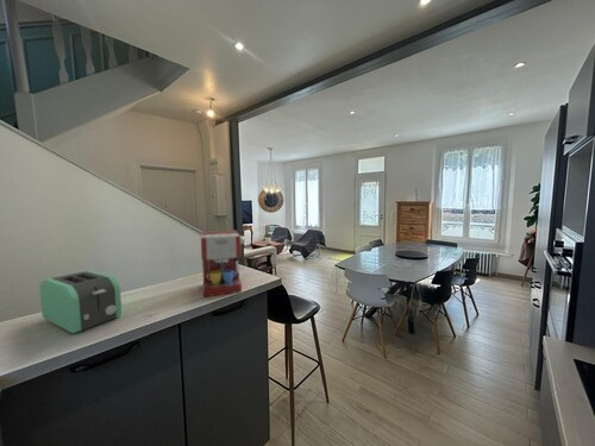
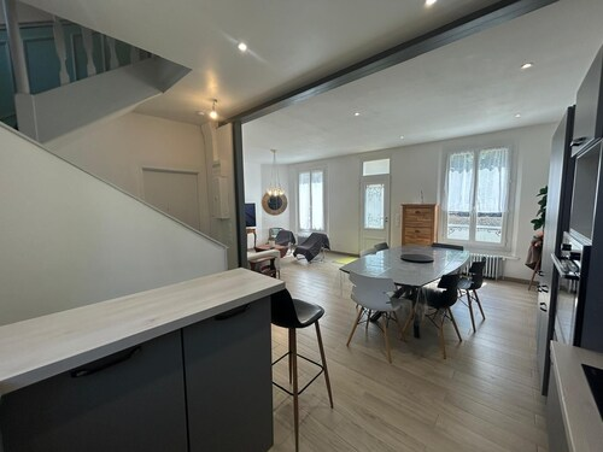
- coffee maker (220, 259)
- toaster (81, 297)
